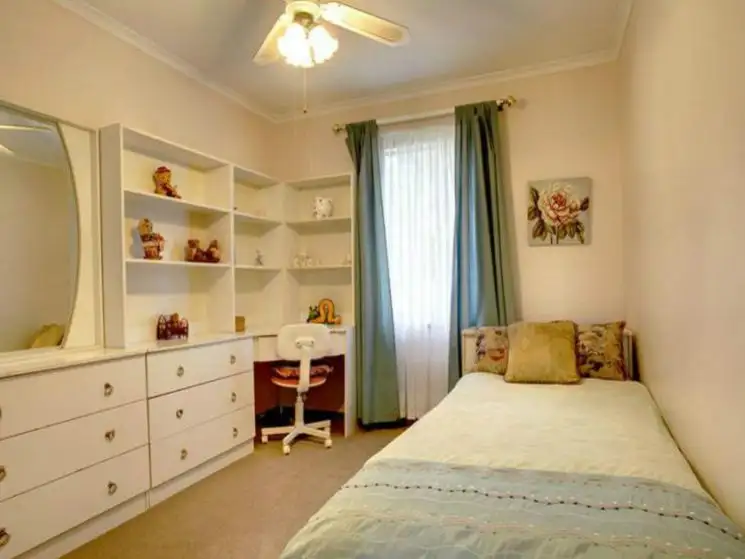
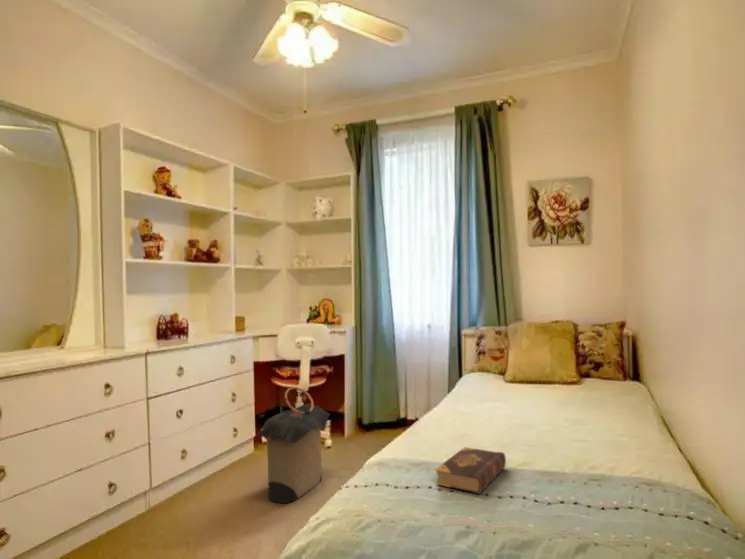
+ laundry hamper (296, 439)
+ book (474, 466)
